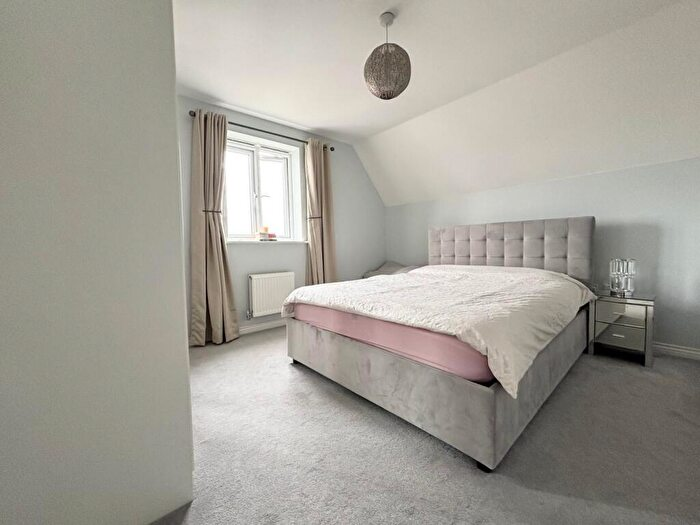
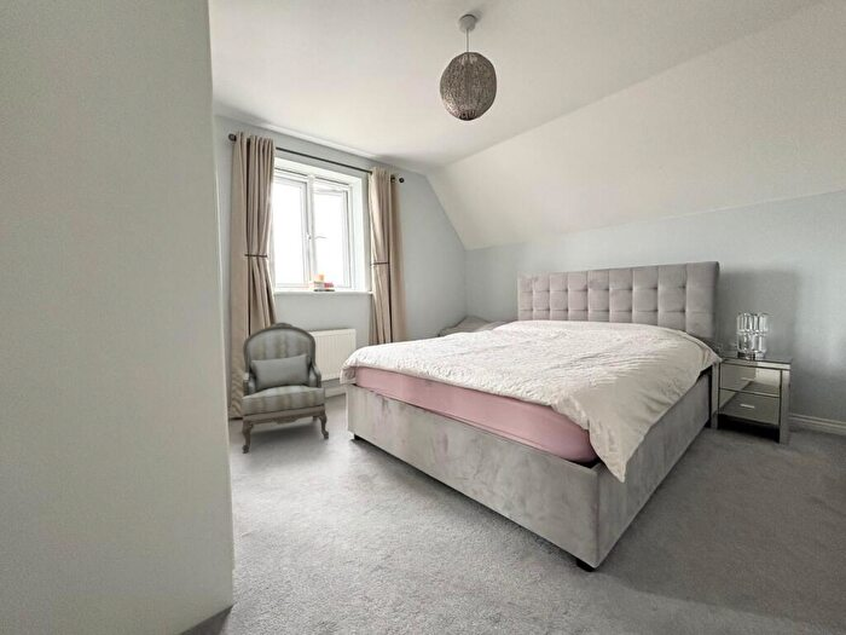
+ armchair (283, 379)
